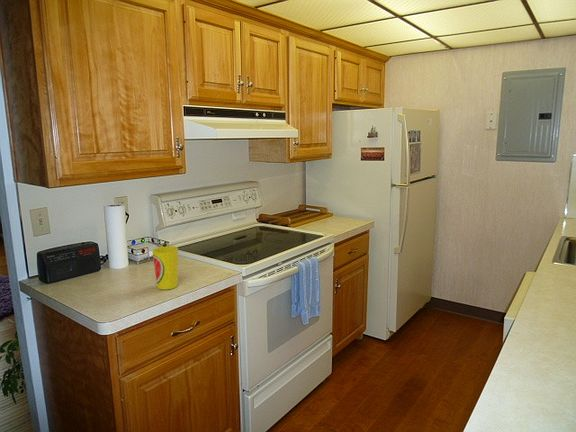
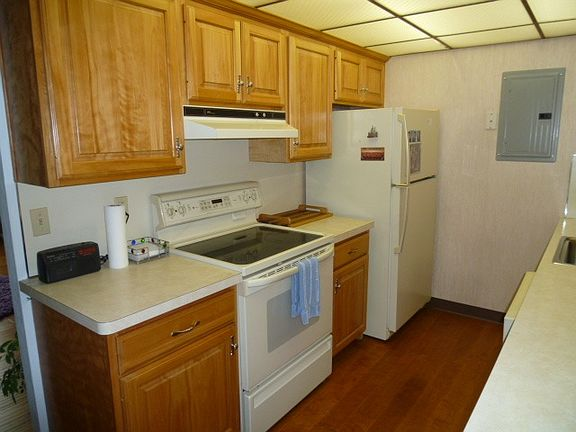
- cup (166, 267)
